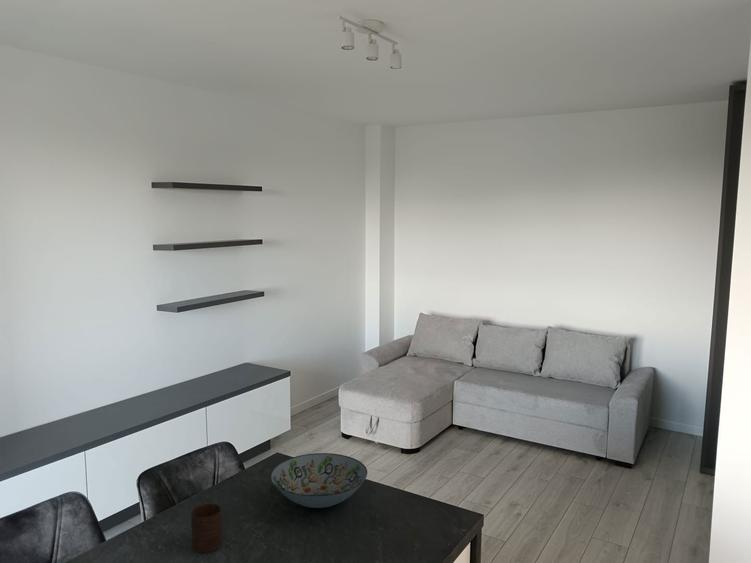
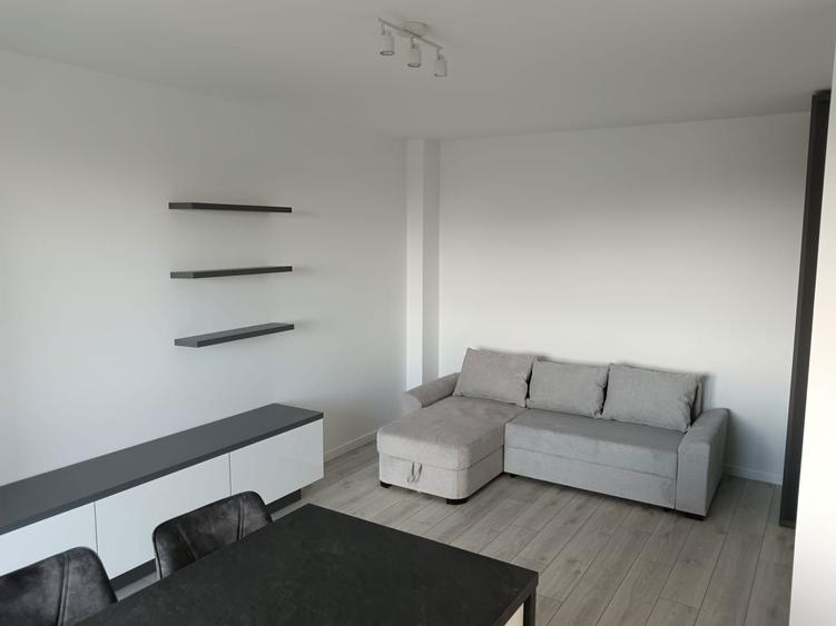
- cup (205, 526)
- decorative bowl (319, 486)
